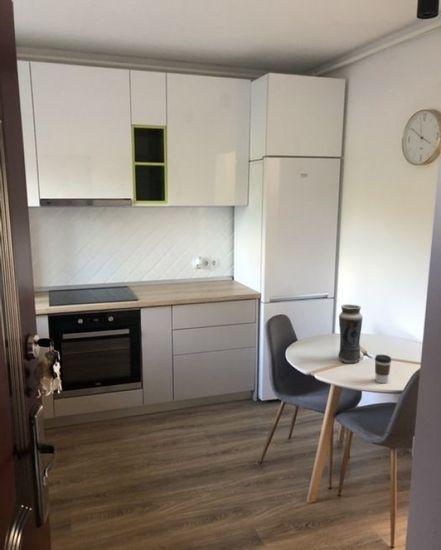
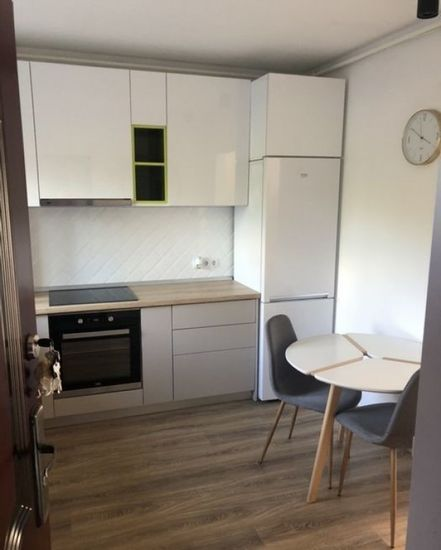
- coffee cup (382, 369)
- vase (349, 333)
